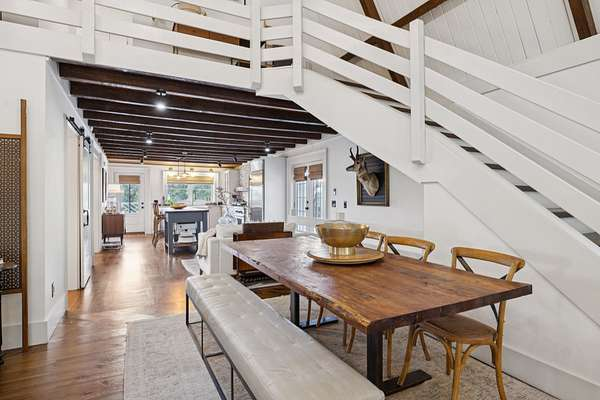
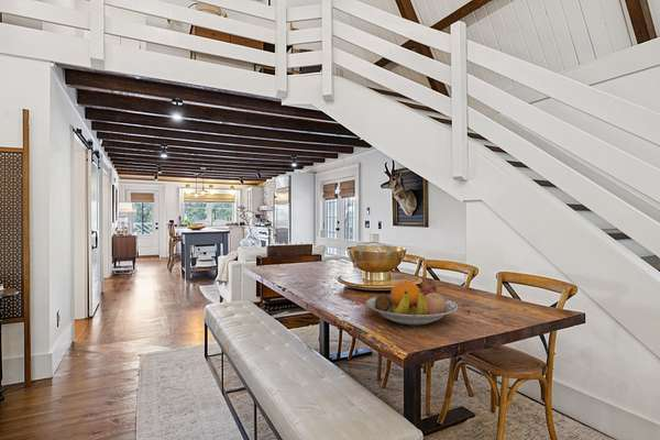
+ fruit bowl (410, 299)
